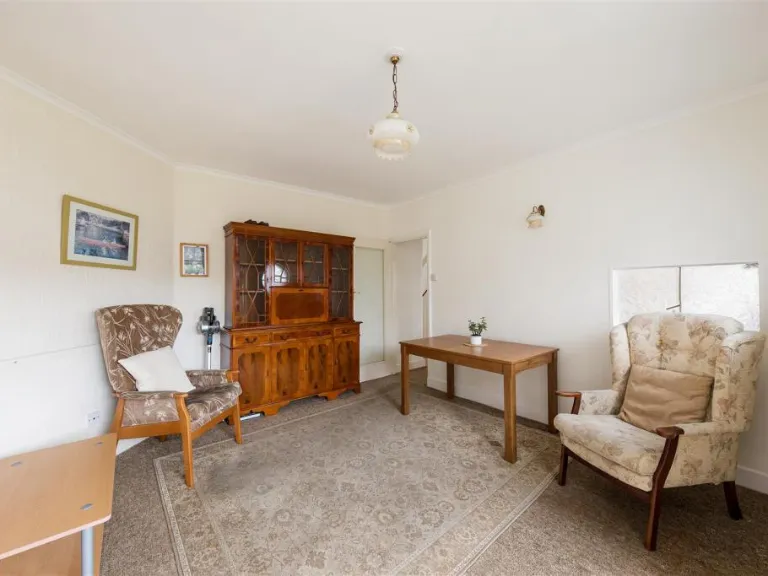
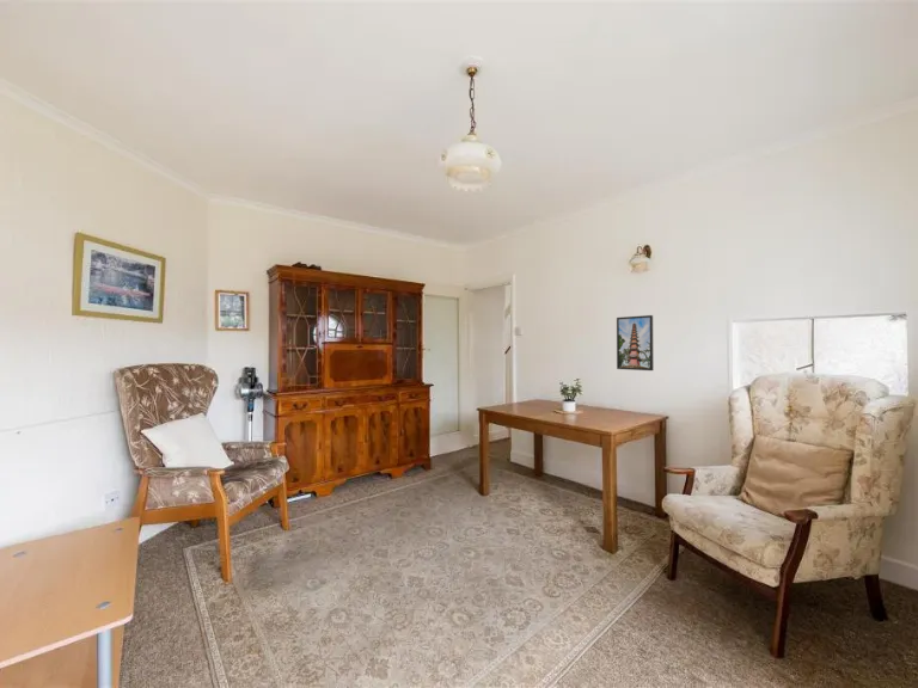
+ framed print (634, 343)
